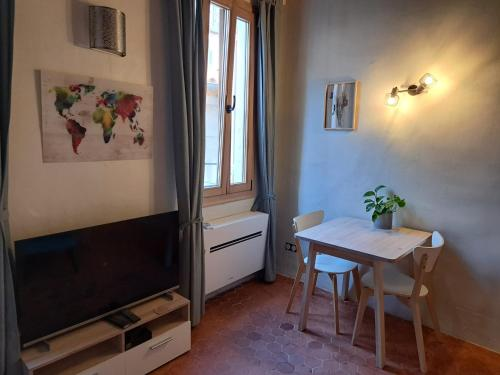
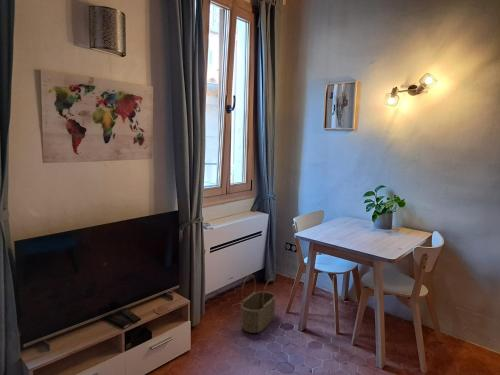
+ wicker basket (258, 300)
